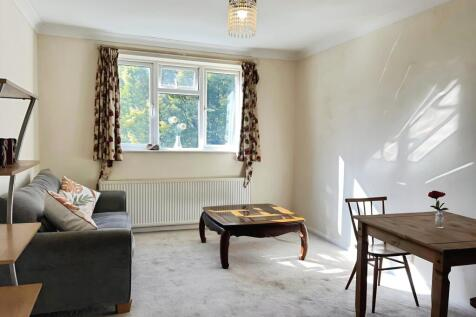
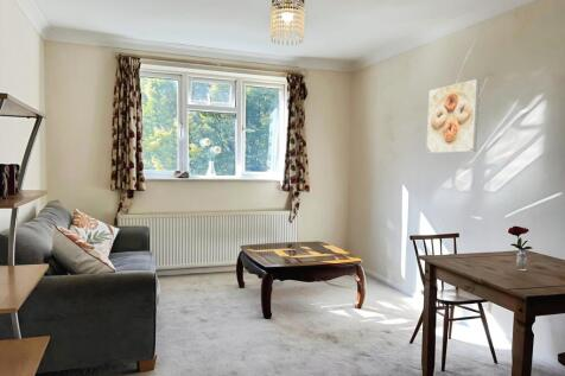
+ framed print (450, 119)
